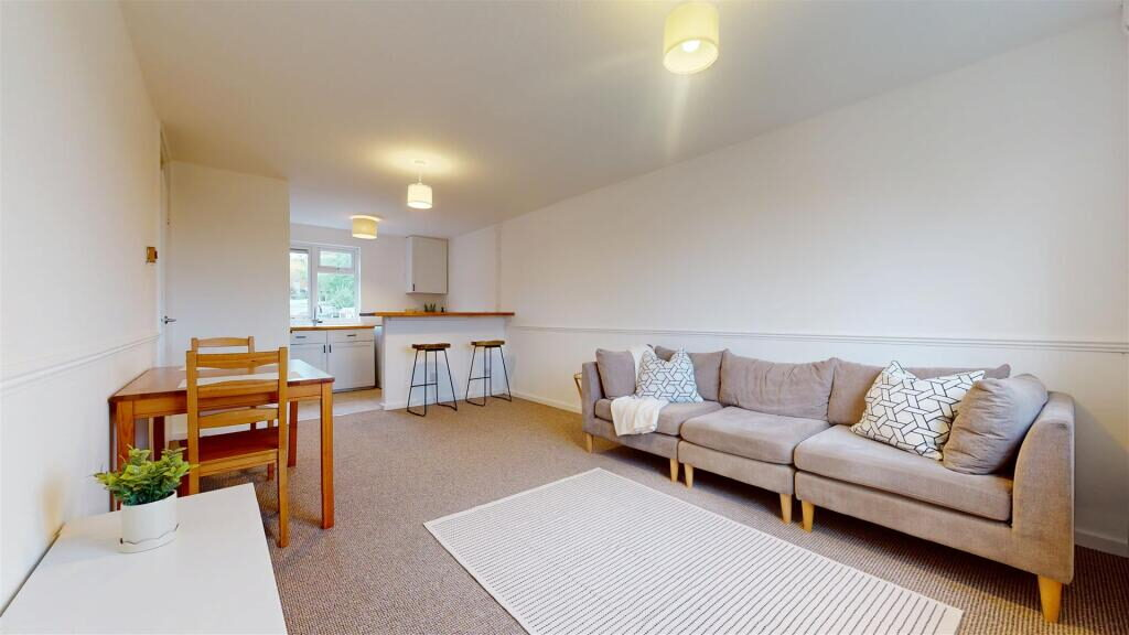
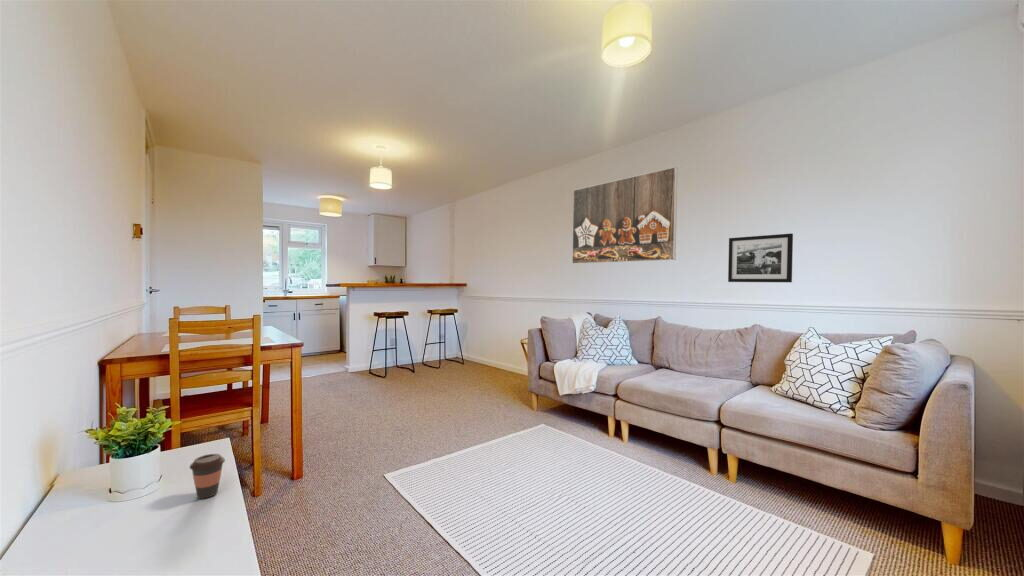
+ picture frame (758, 259)
+ coffee cup (207, 476)
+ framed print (618, 221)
